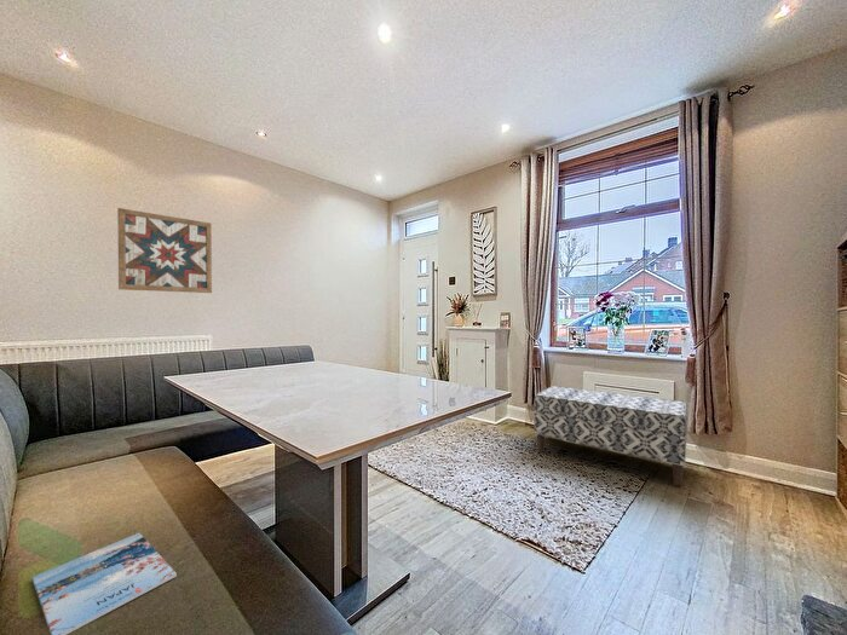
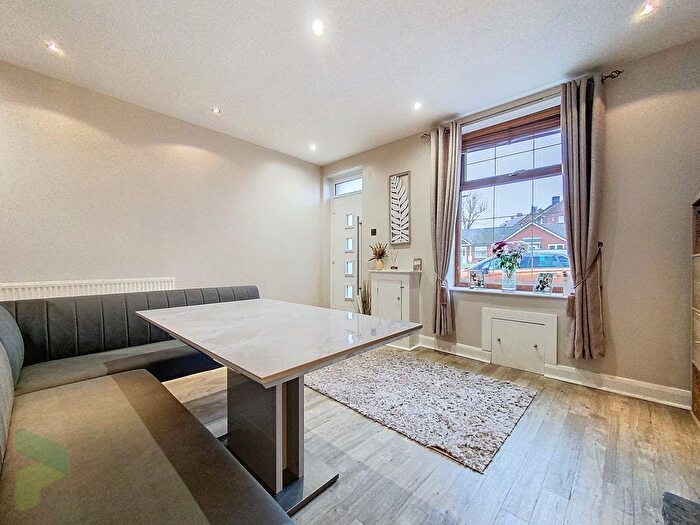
- wall art (168, 253)
- bench (606, 427)
- magazine (104, 576)
